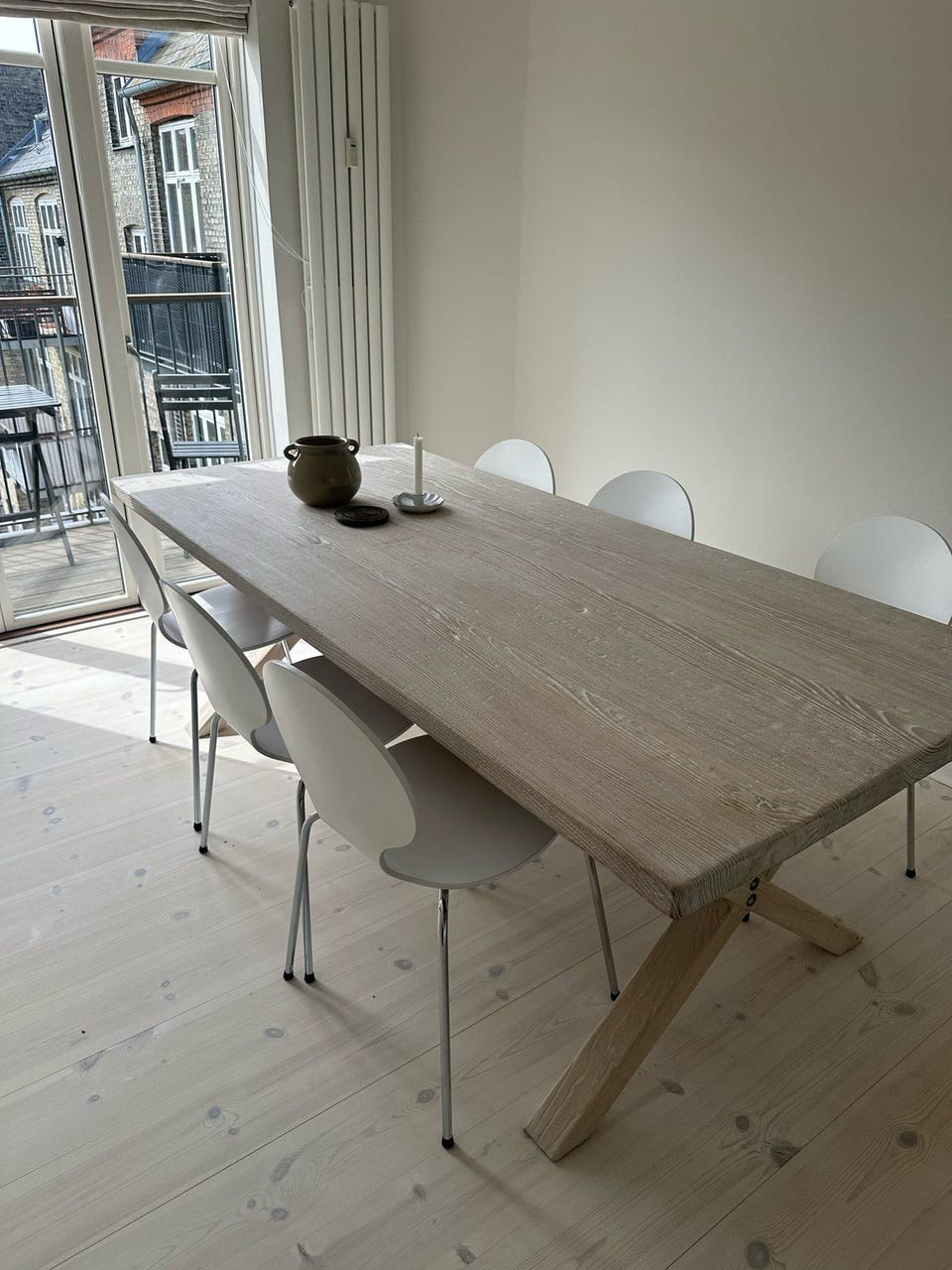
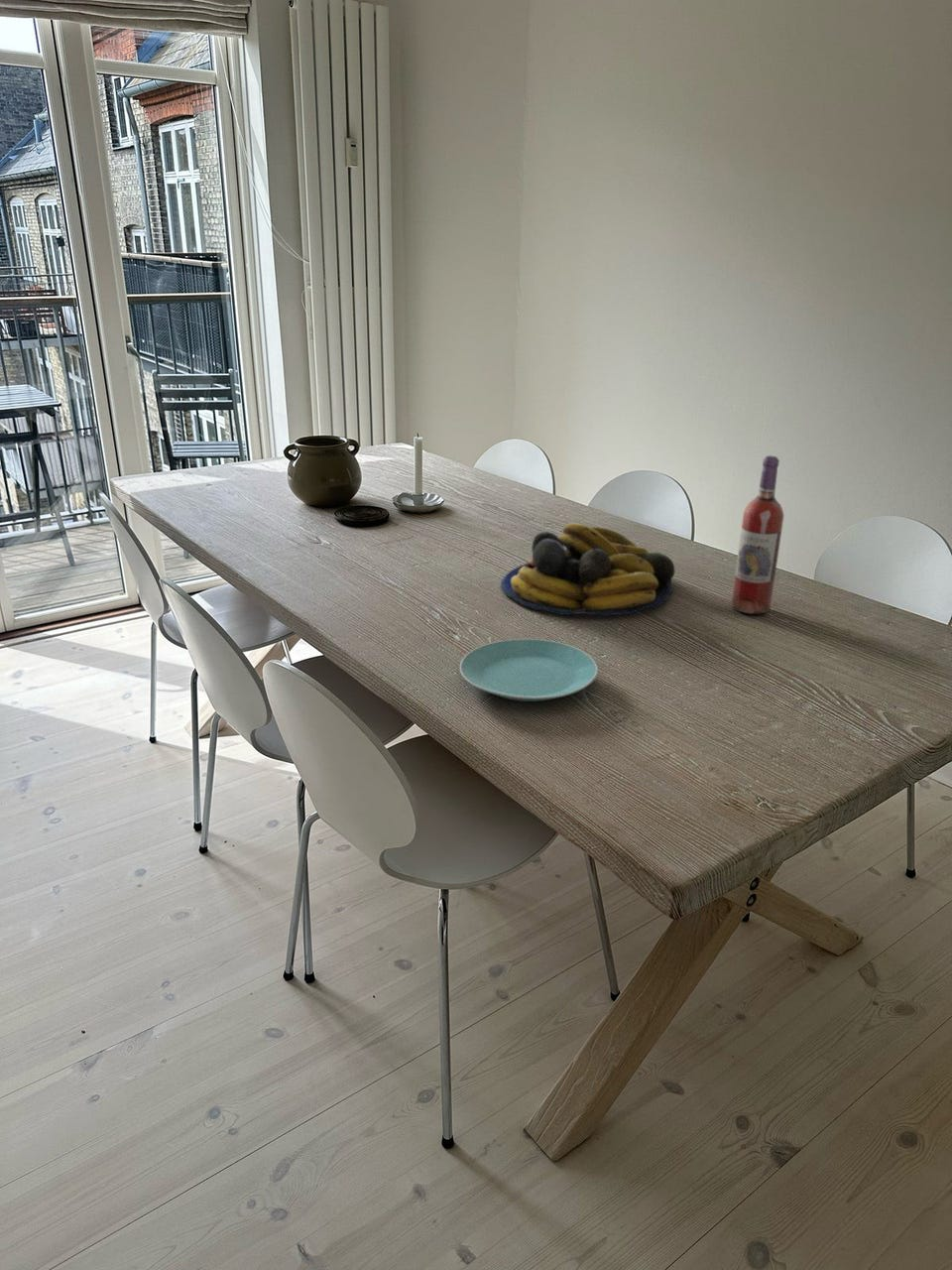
+ fruit bowl (587, 558)
+ plate (528, 673)
+ wine bottle (760, 535)
